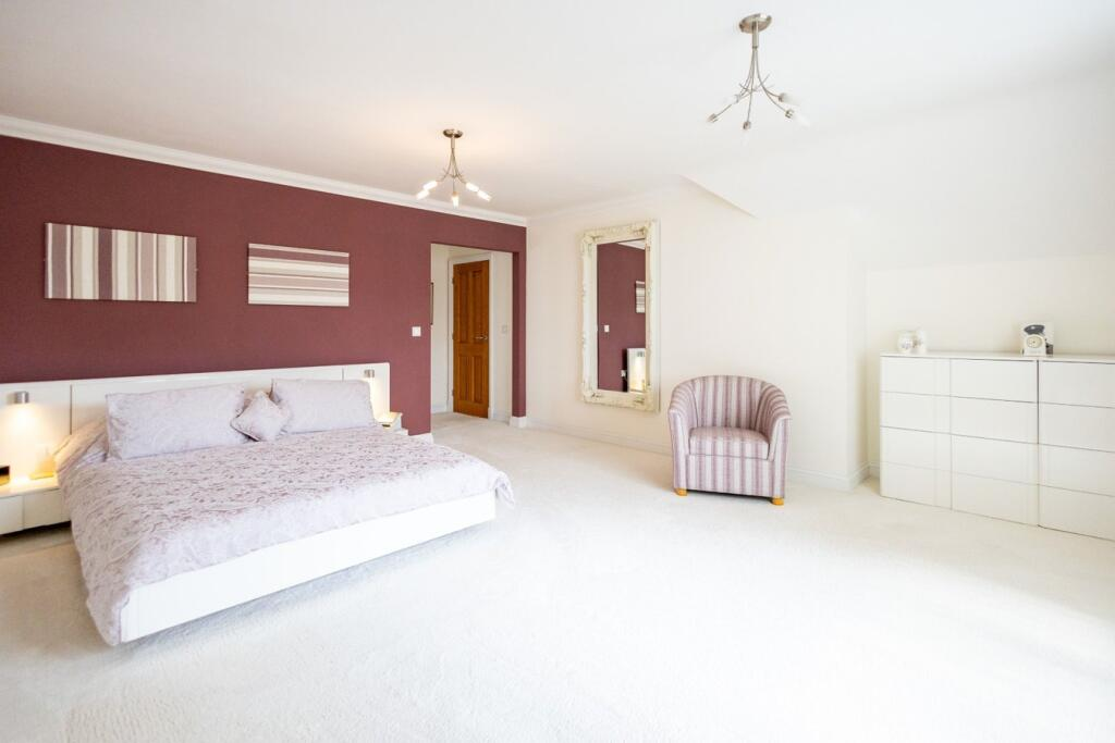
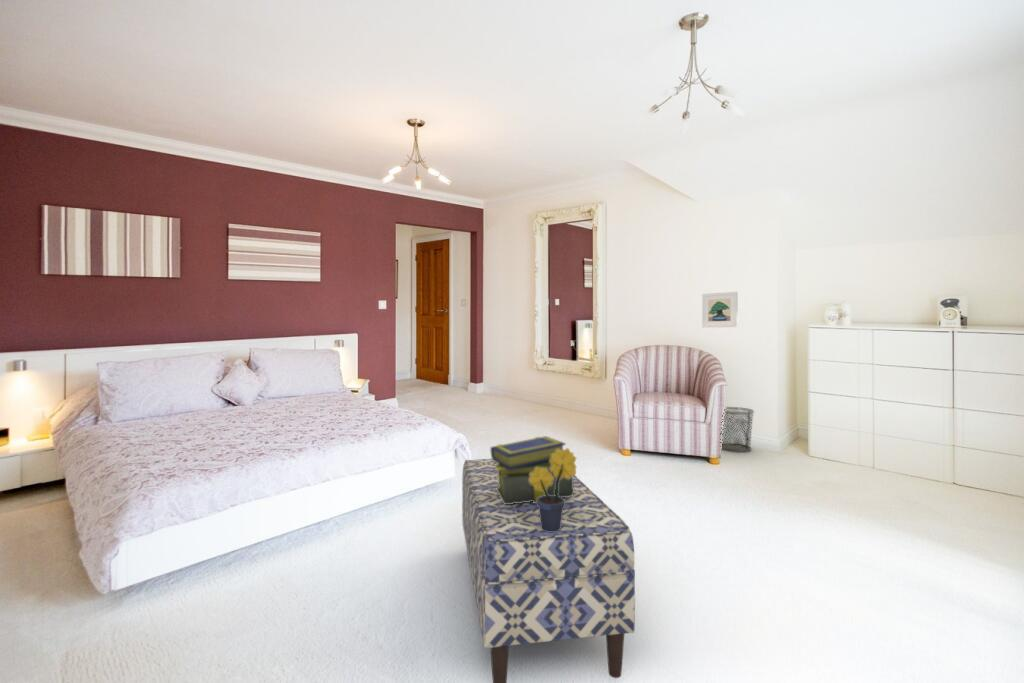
+ potted flower (555, 489)
+ stack of books (530, 468)
+ bench (529, 545)
+ waste bin (734, 428)
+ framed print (719, 310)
